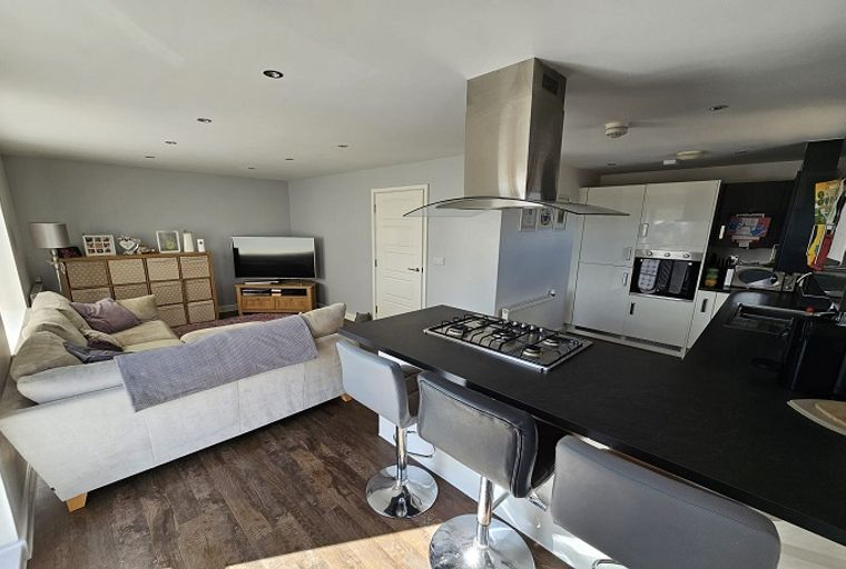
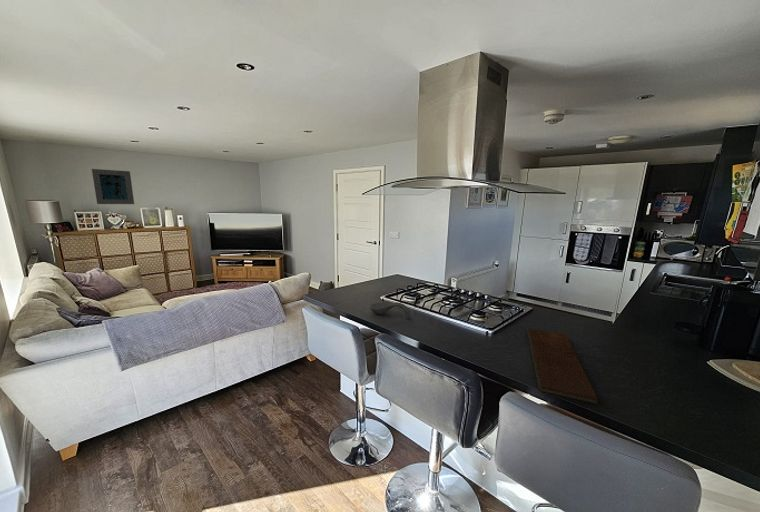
+ chopping board (554, 357)
+ spoon rest (389, 308)
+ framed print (113, 187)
